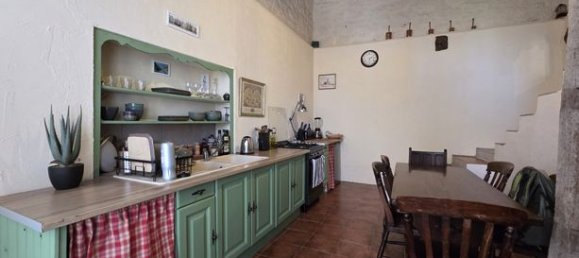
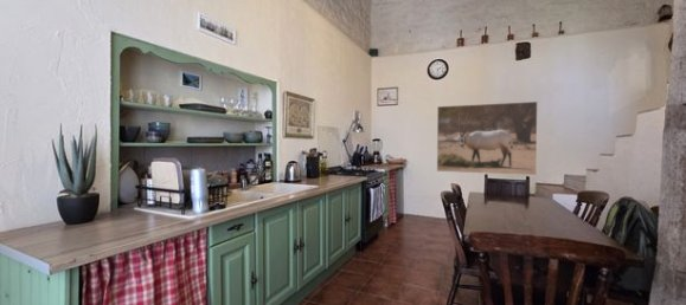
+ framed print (483, 138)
